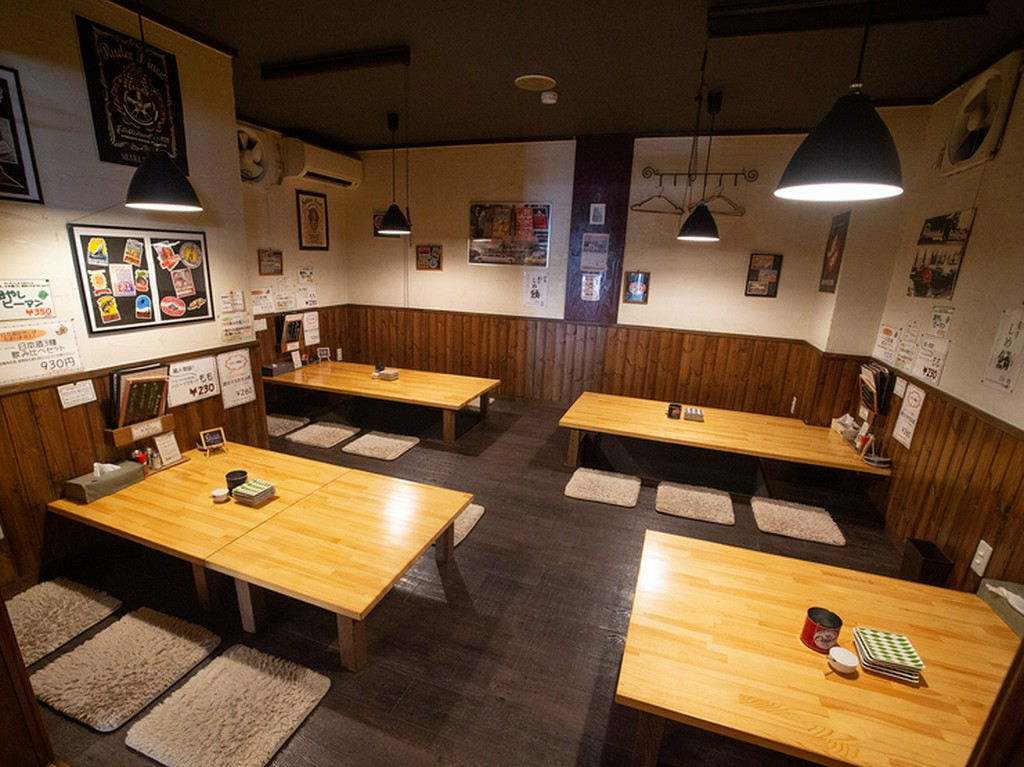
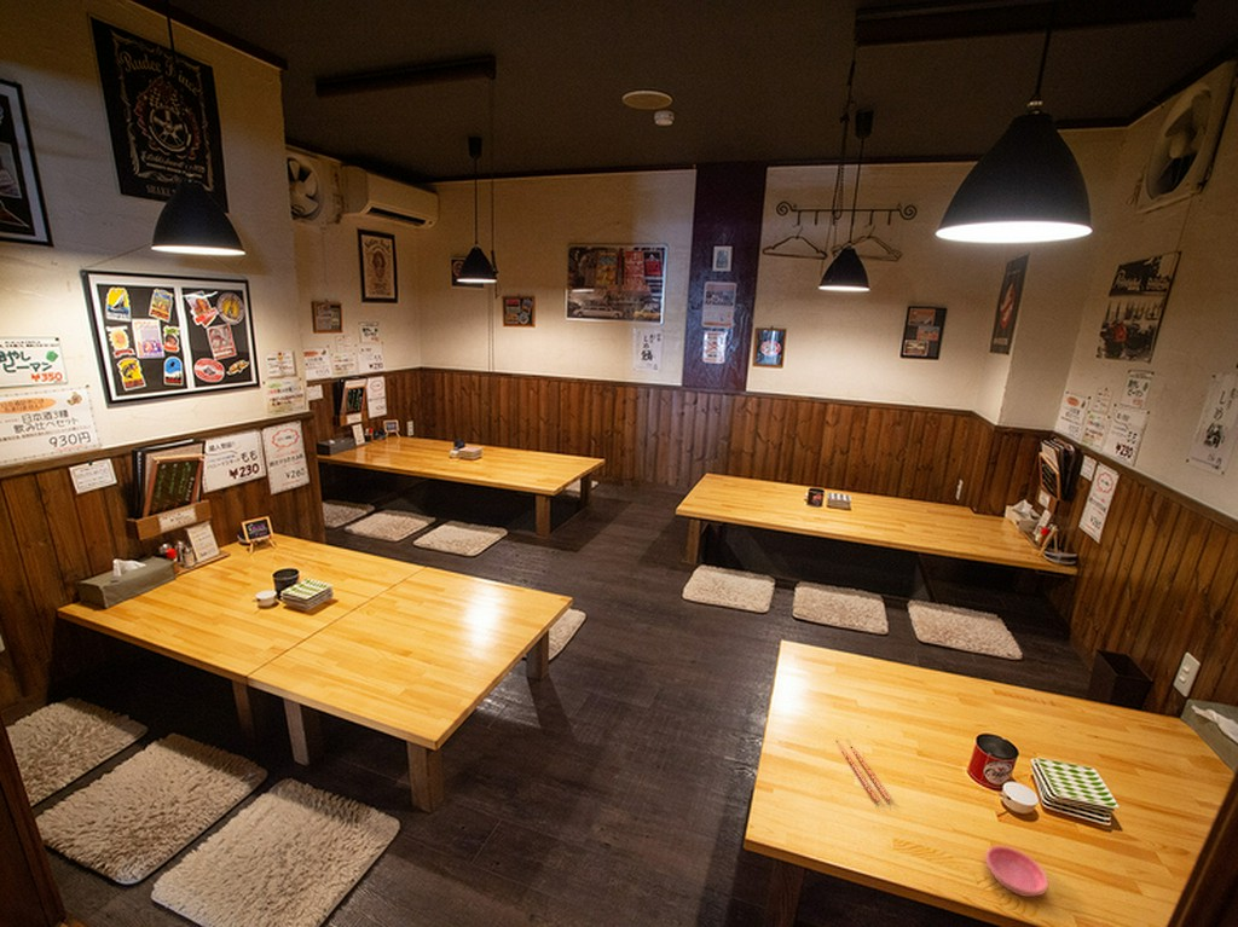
+ saucer (1014, 873)
+ chopsticks (858, 770)
